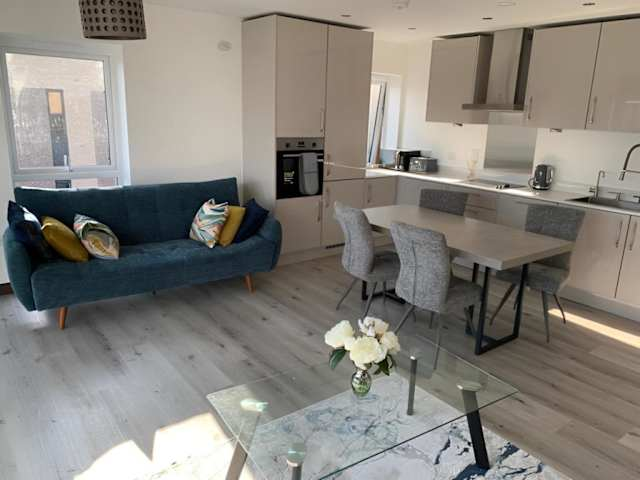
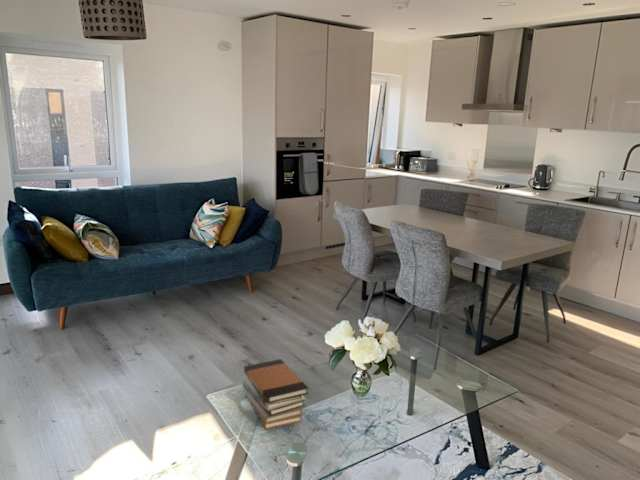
+ book stack (273, 392)
